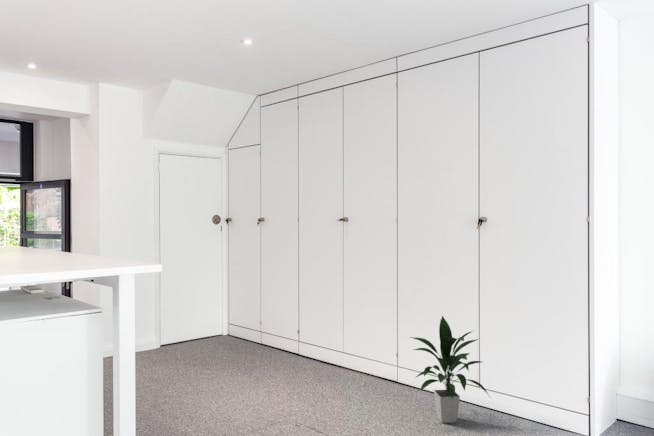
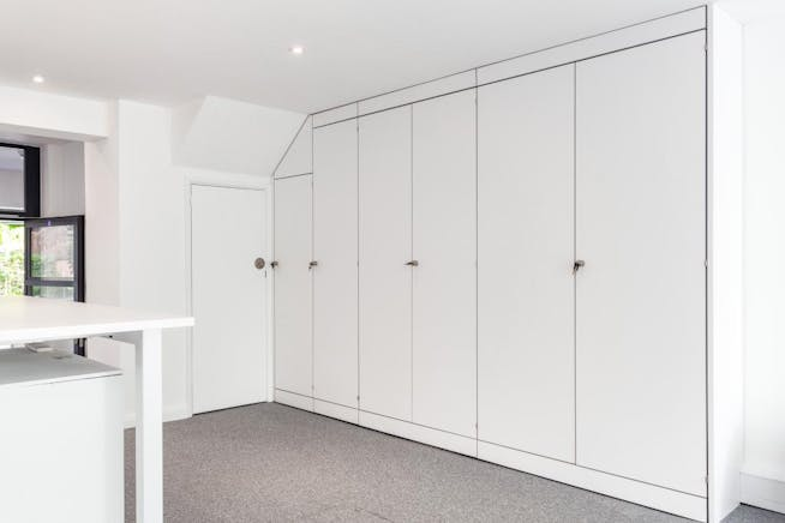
- indoor plant (450, 370)
